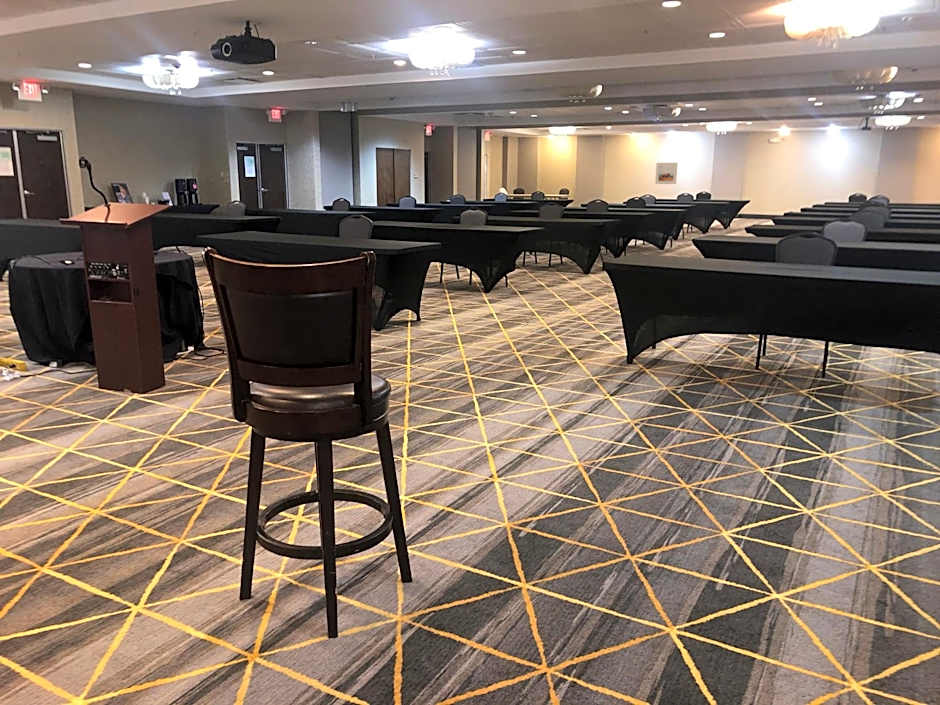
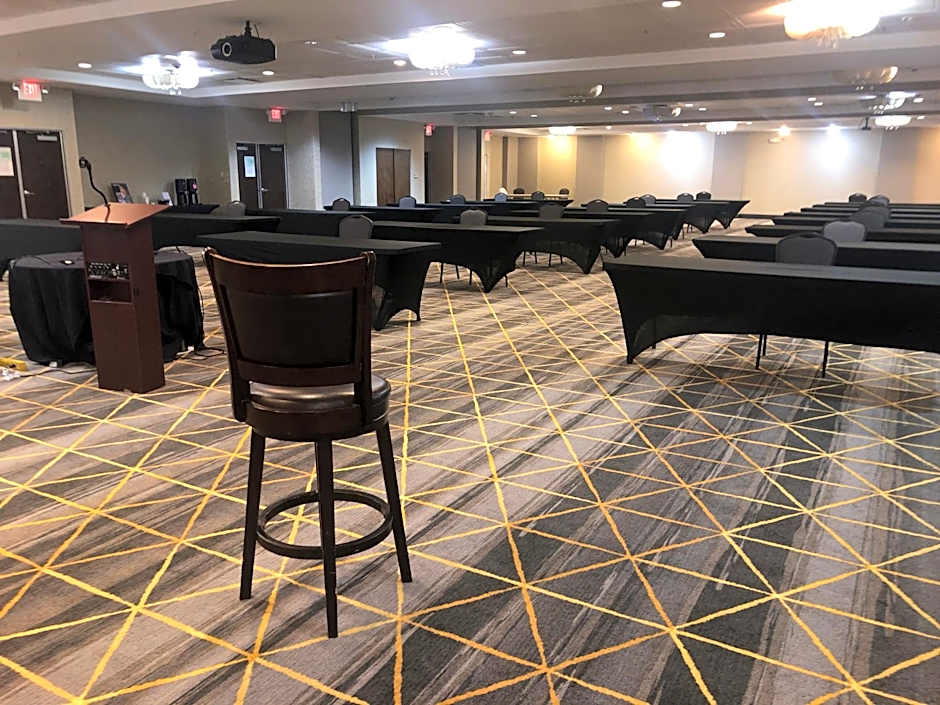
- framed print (666, 173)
